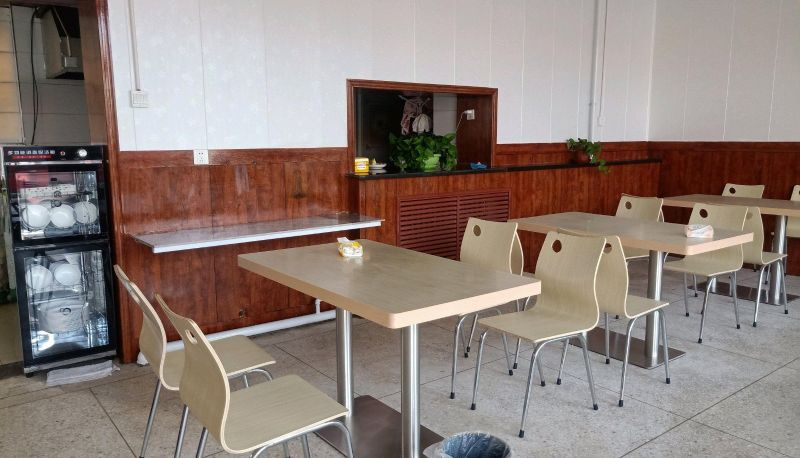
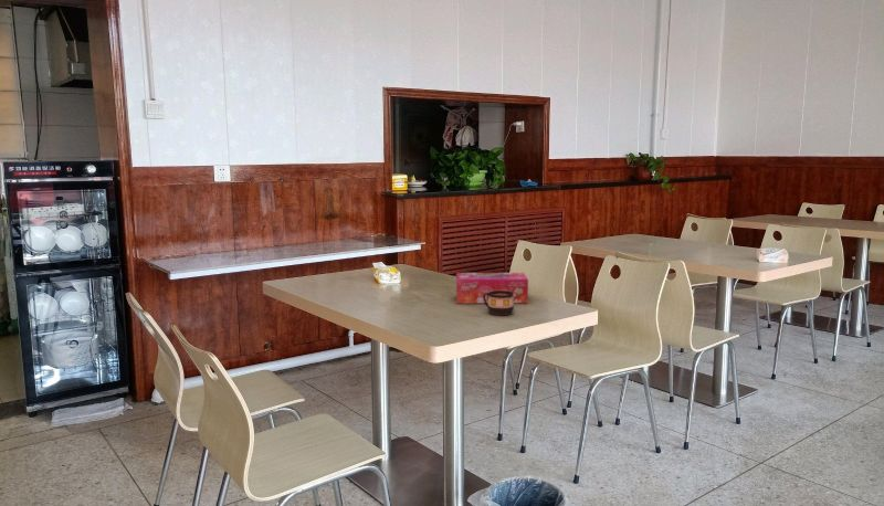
+ tissue box (491, 287)
+ cup (499, 302)
